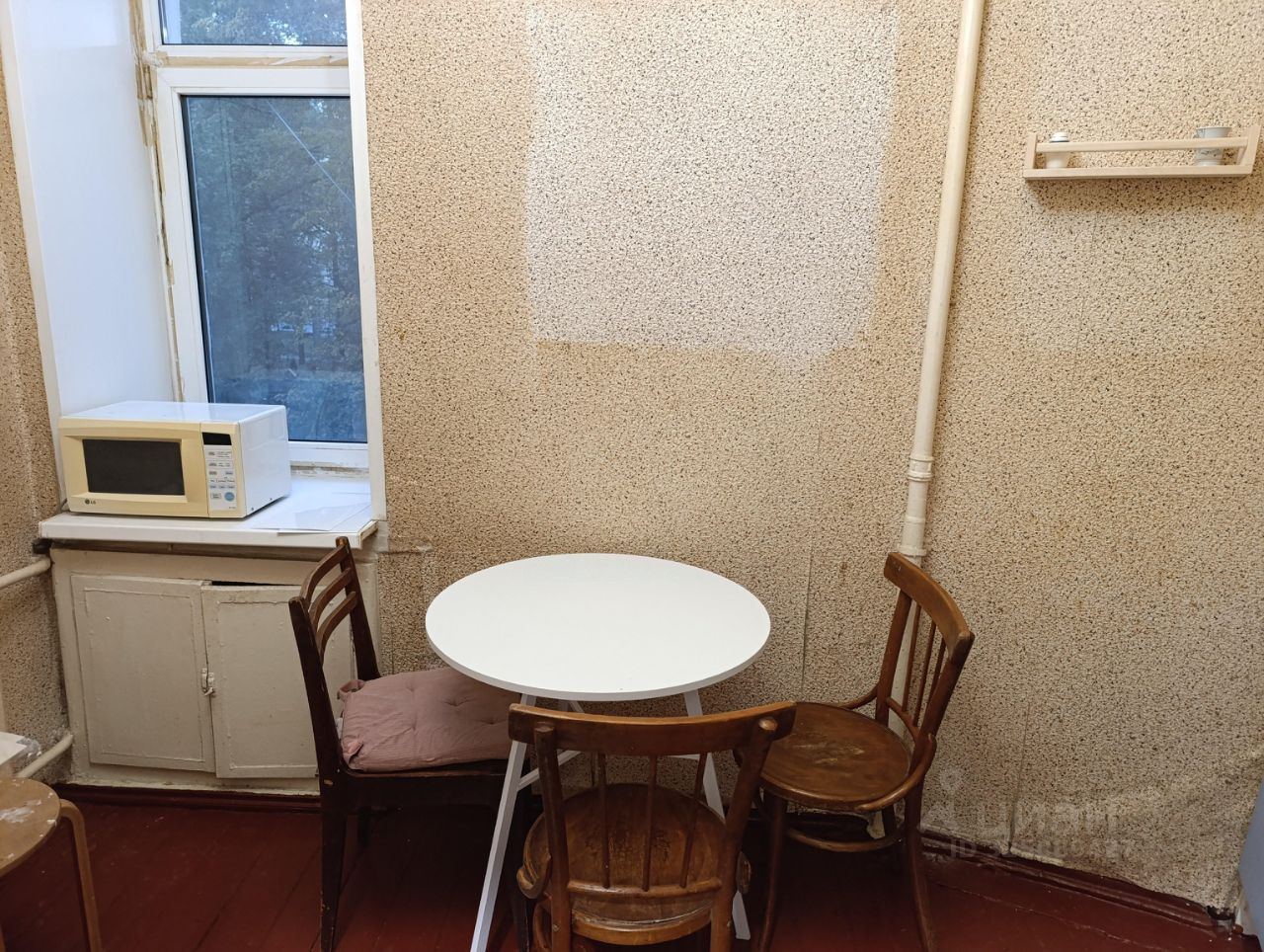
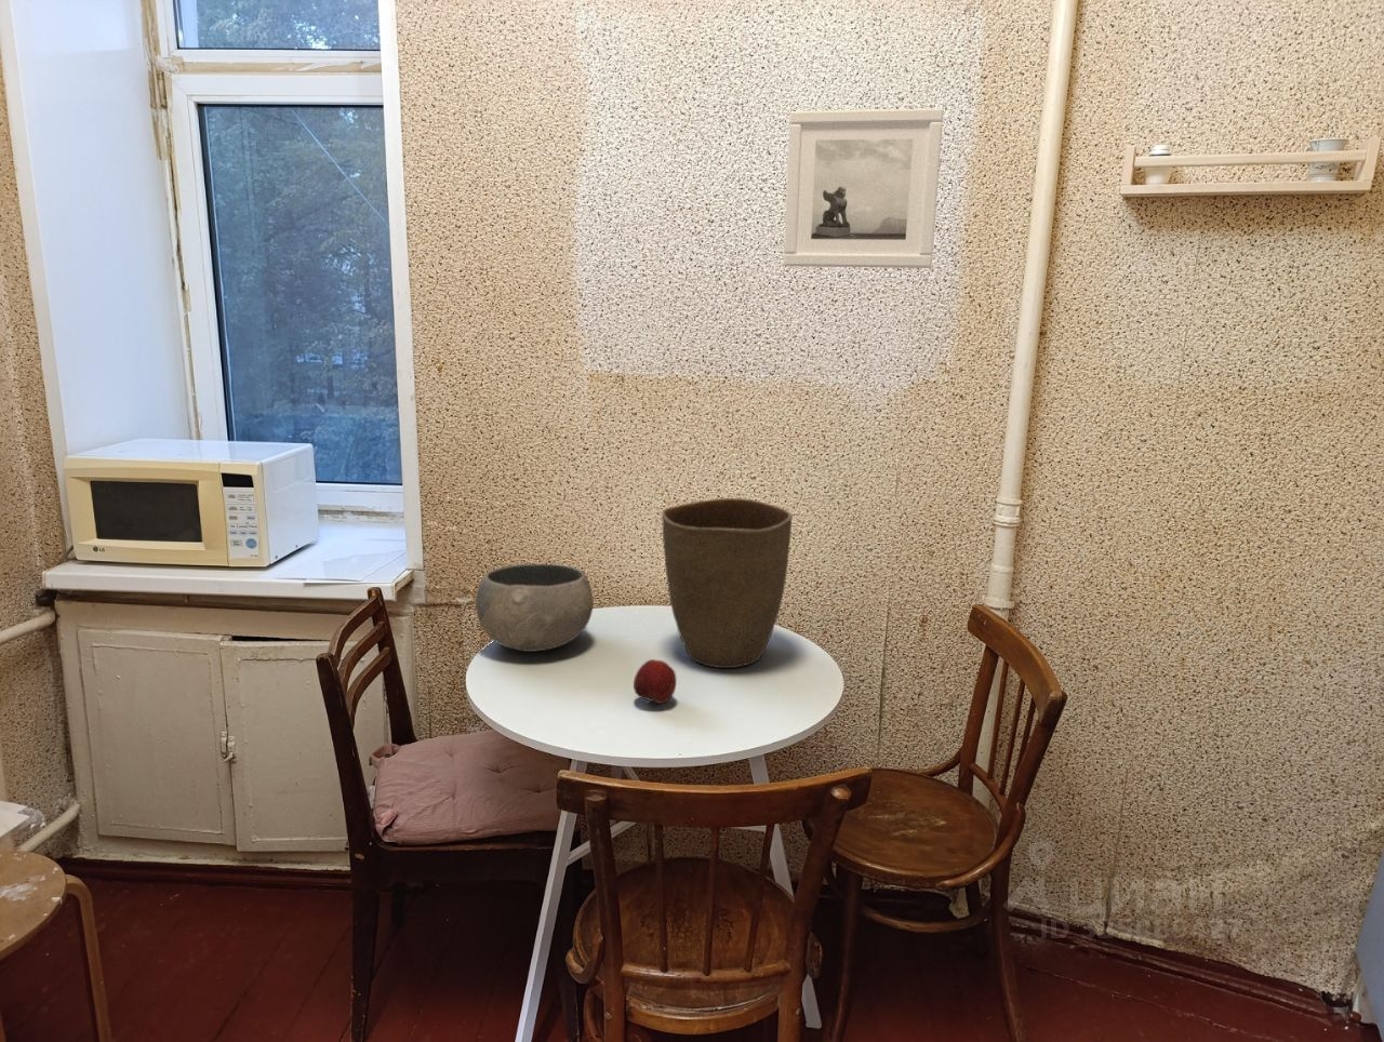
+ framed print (861, 190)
+ apple (654, 681)
+ vase (725, 583)
+ bowl (535, 607)
